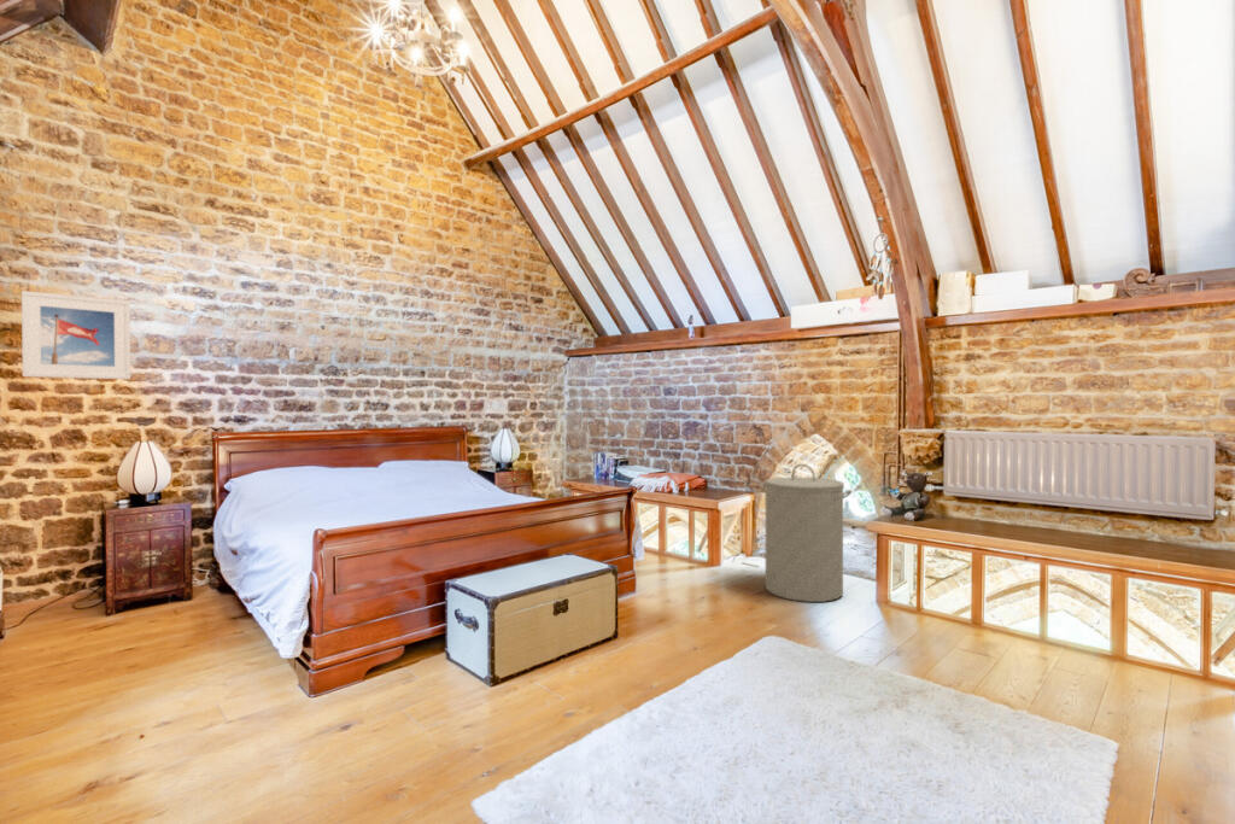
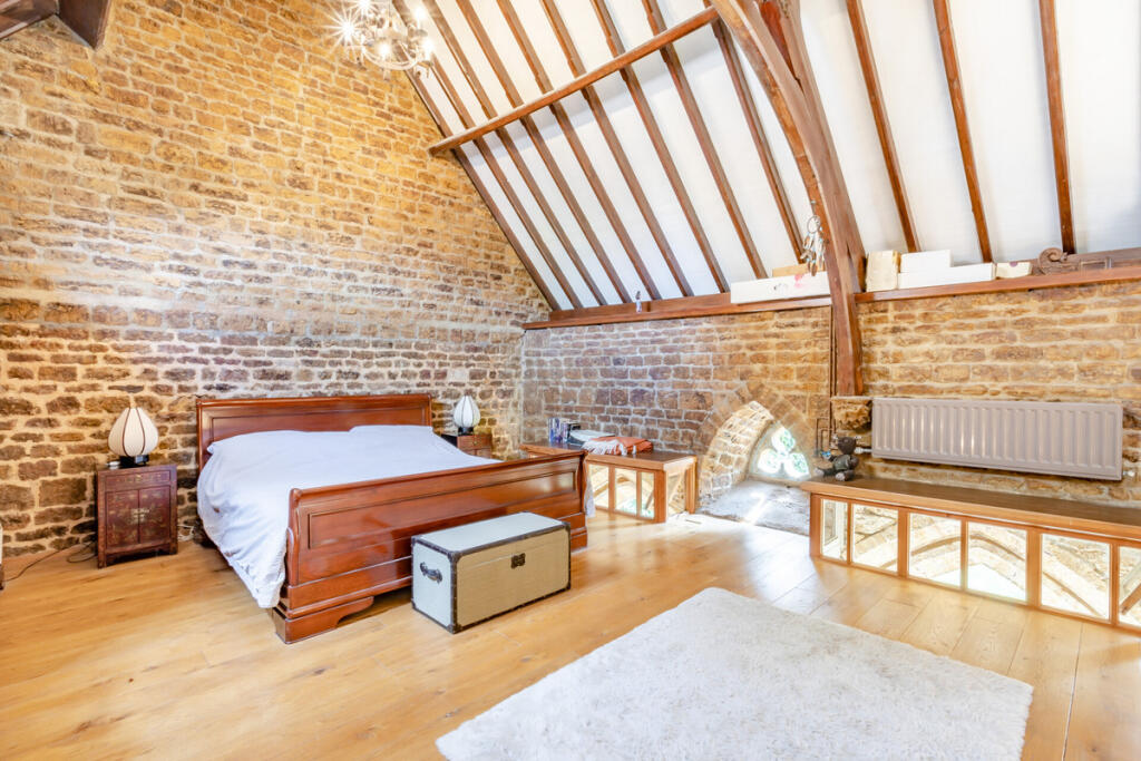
- laundry hamper (803, 527)
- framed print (78, 337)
